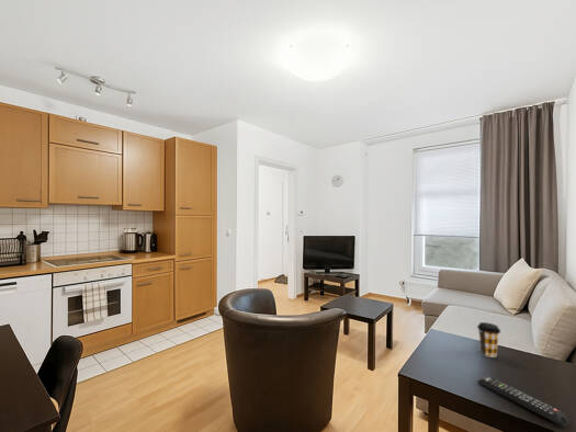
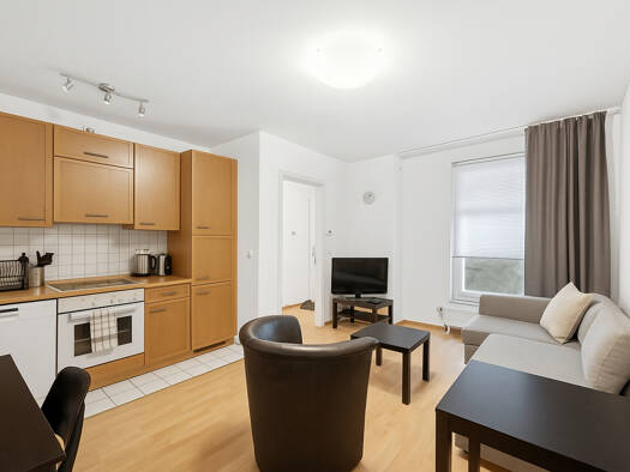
- remote control (518, 397)
- coffee cup (488, 339)
